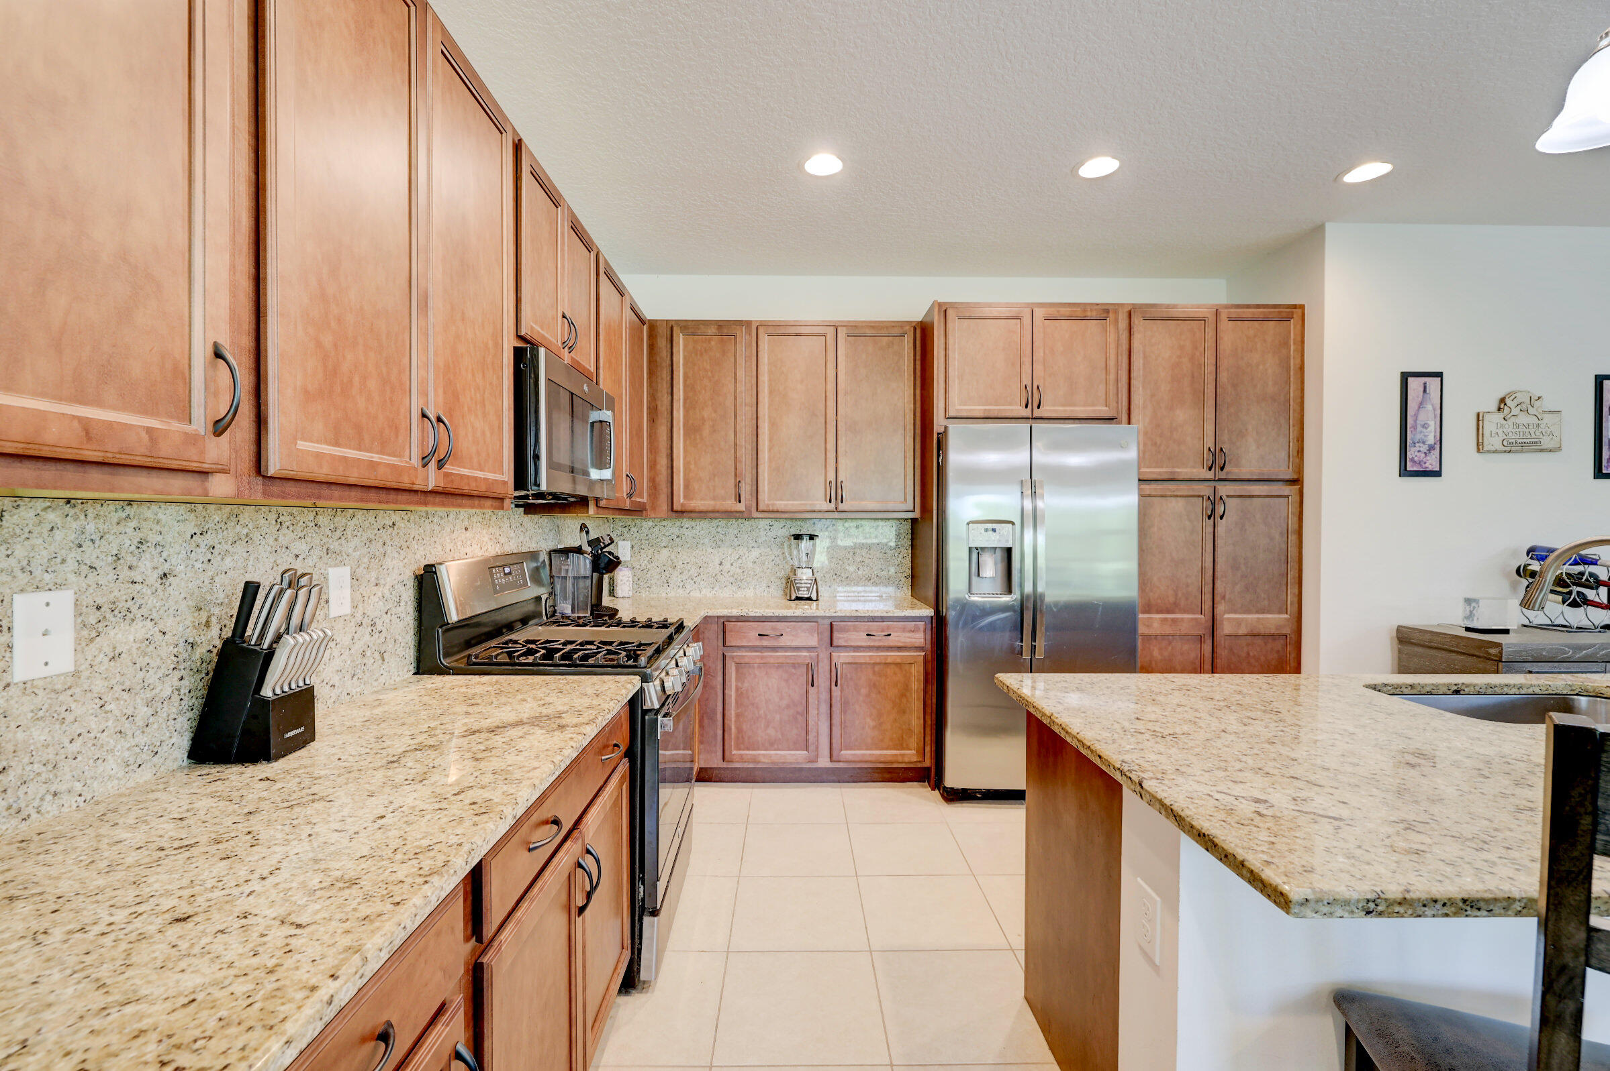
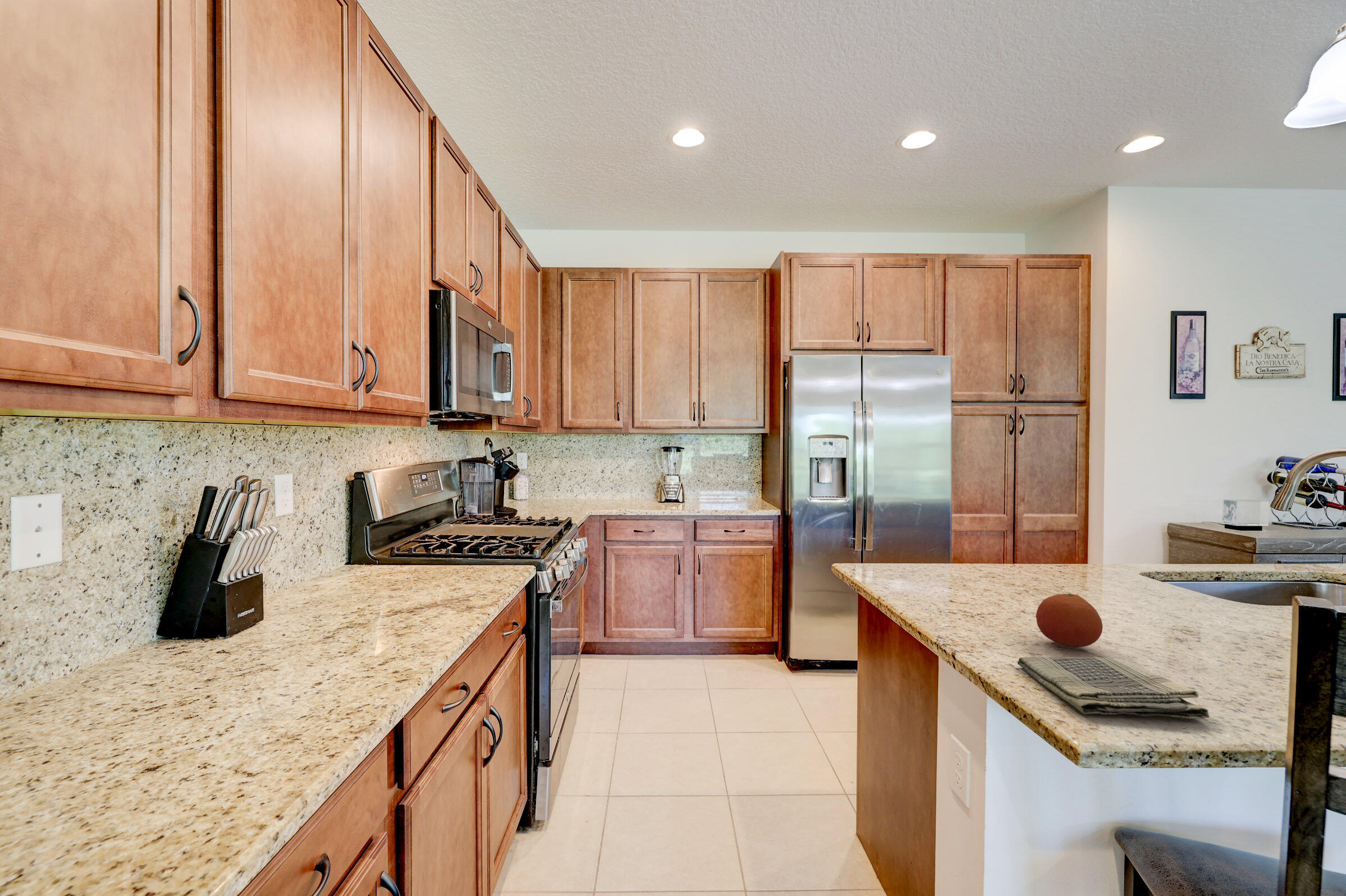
+ dish towel (1104, 681)
+ fruit (1068, 619)
